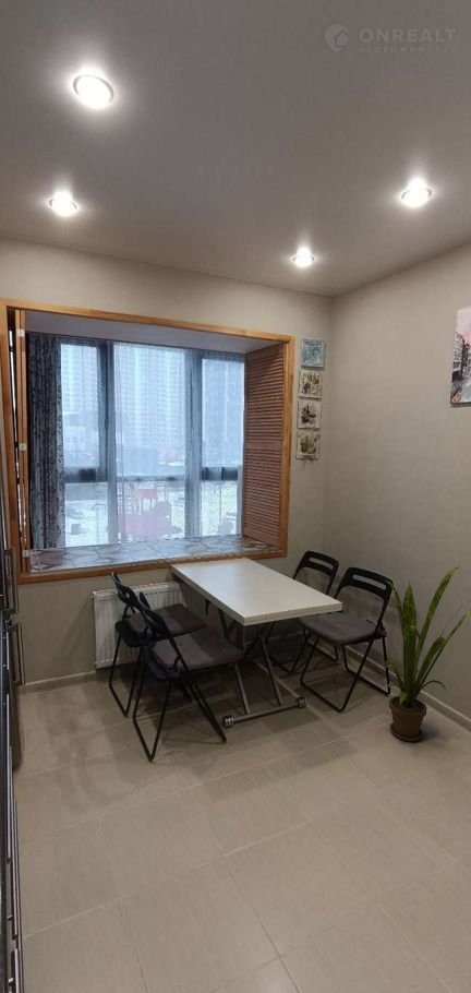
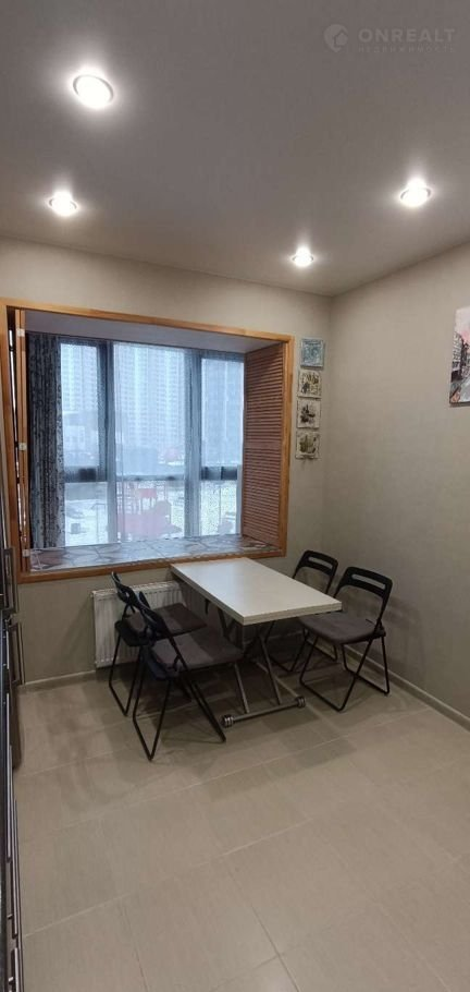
- house plant (414, 650)
